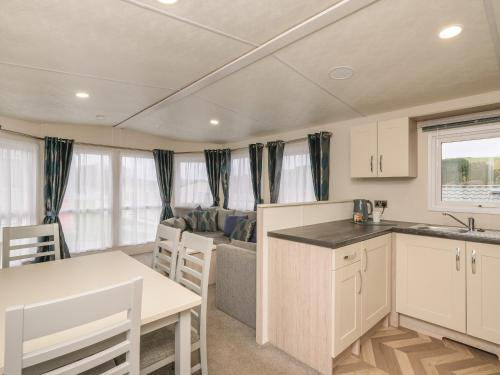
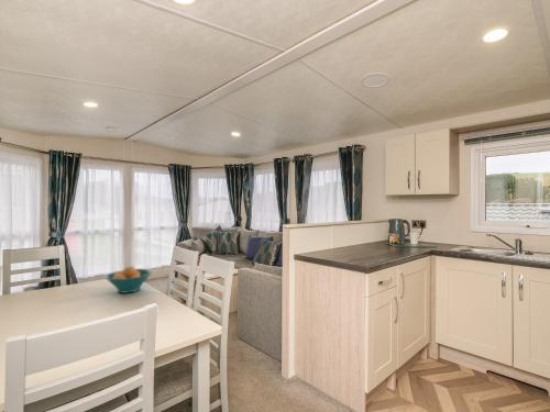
+ fruit bowl (129, 278)
